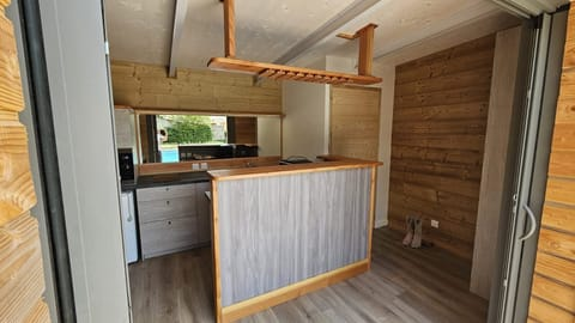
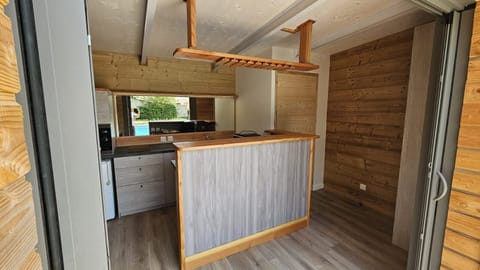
- boots (412, 230)
